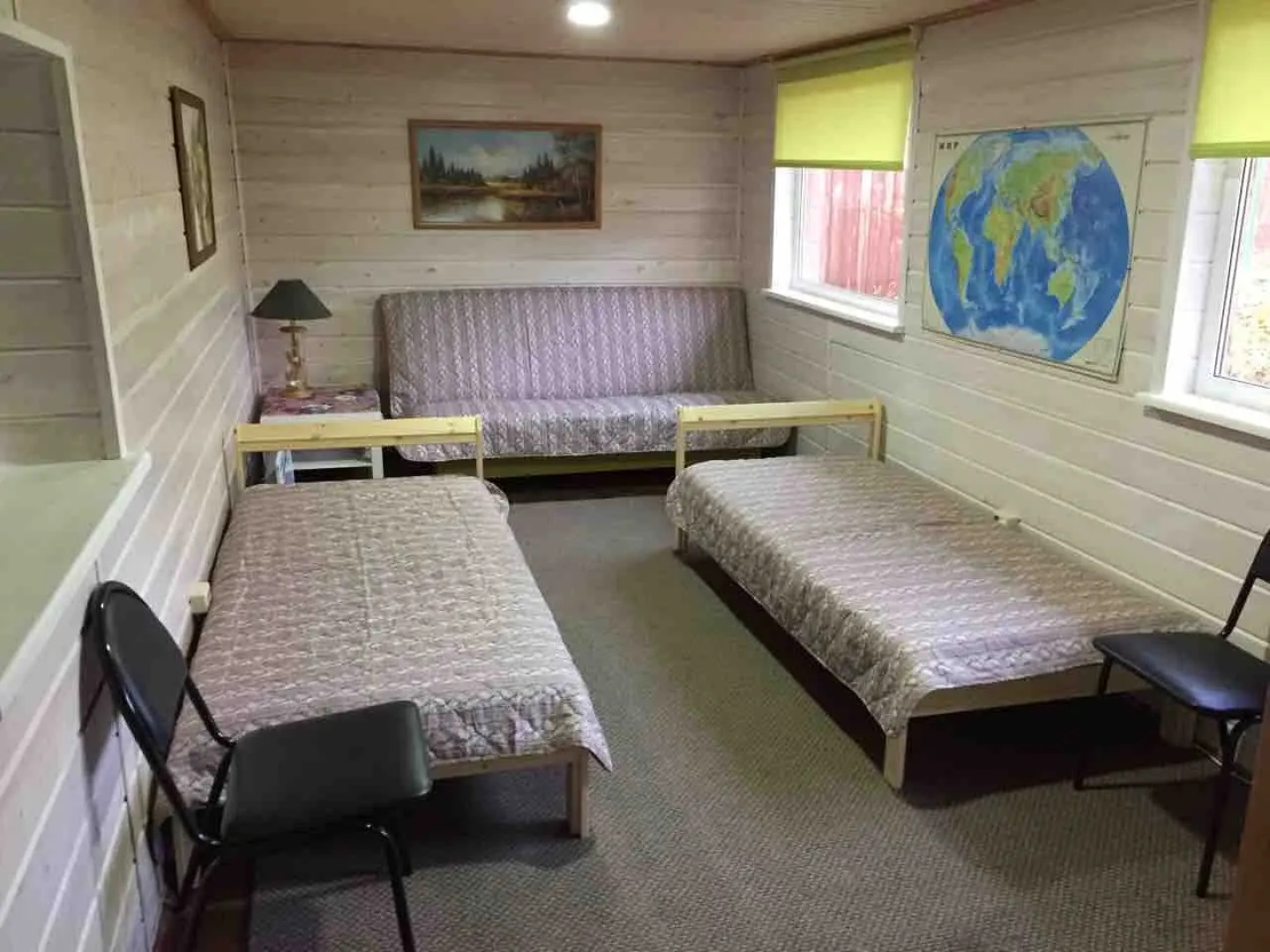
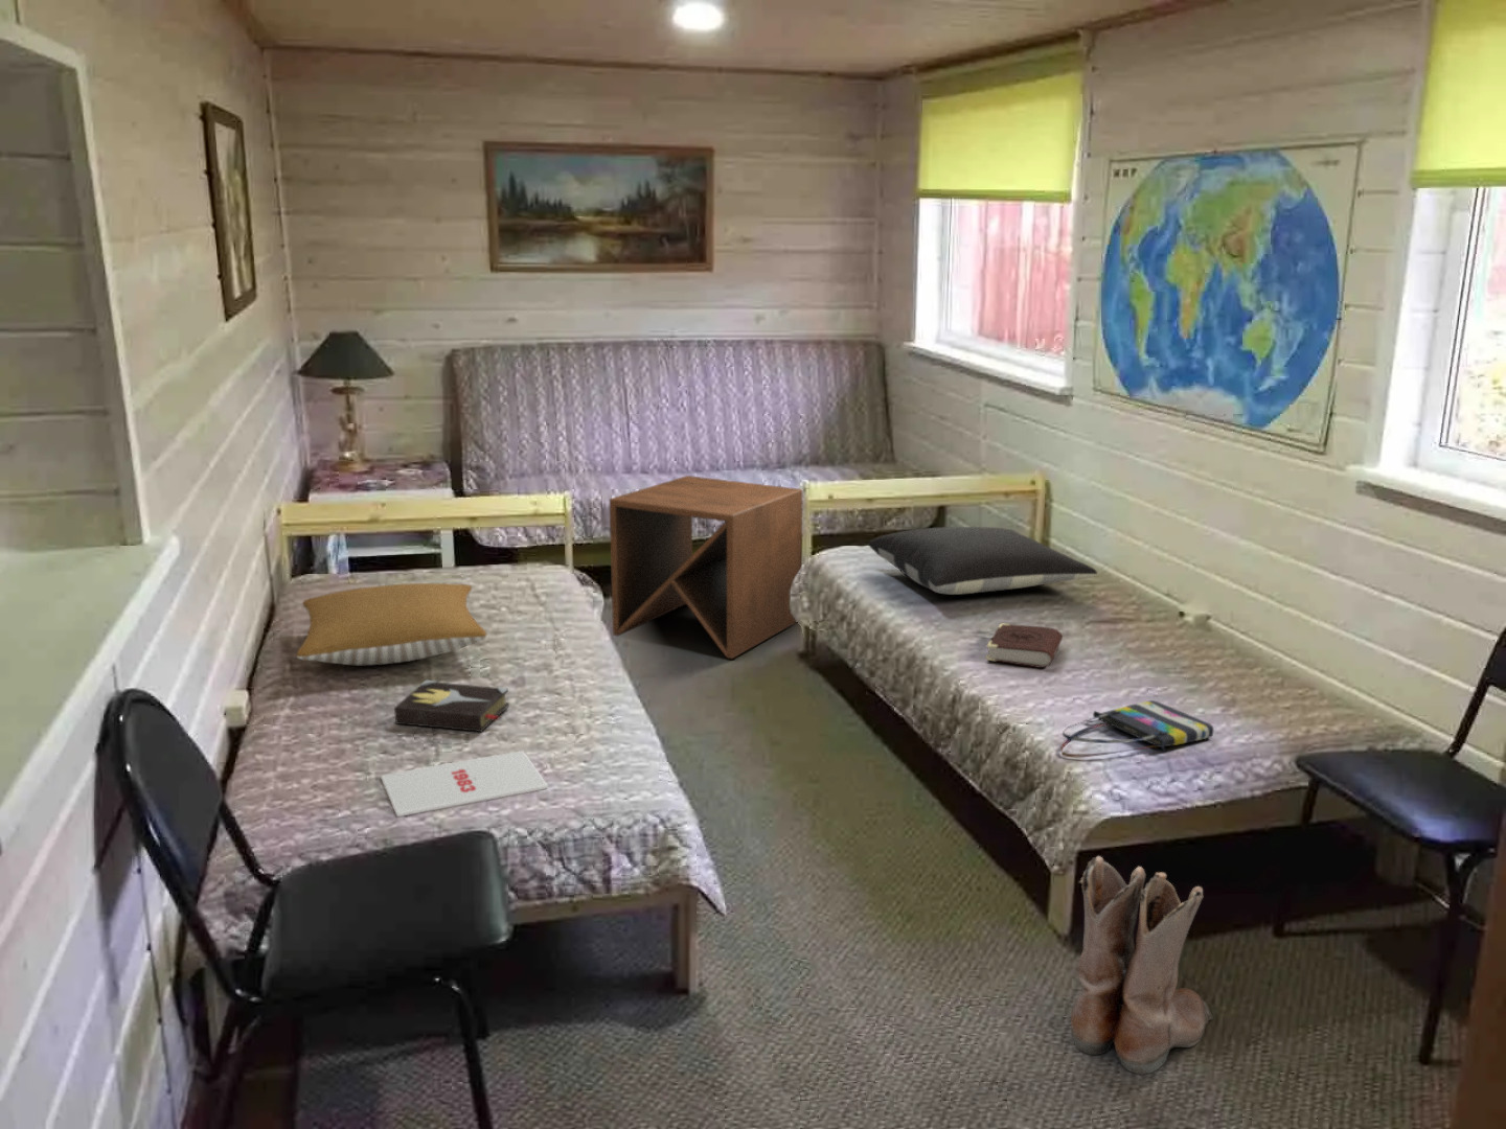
+ pillow (977, 557)
+ boots (1146, 944)
+ book (1023, 644)
+ pillow (391, 621)
+ tote bag (1124, 728)
+ side table (708, 561)
+ magazine (464, 780)
+ hardback book (453, 704)
